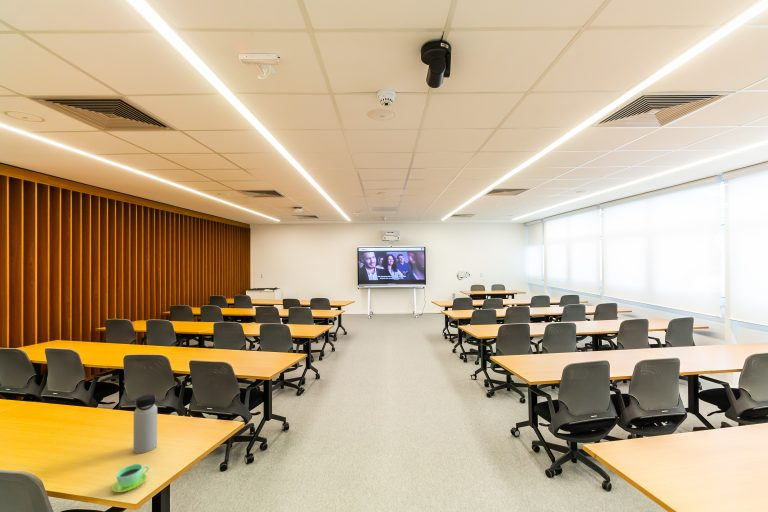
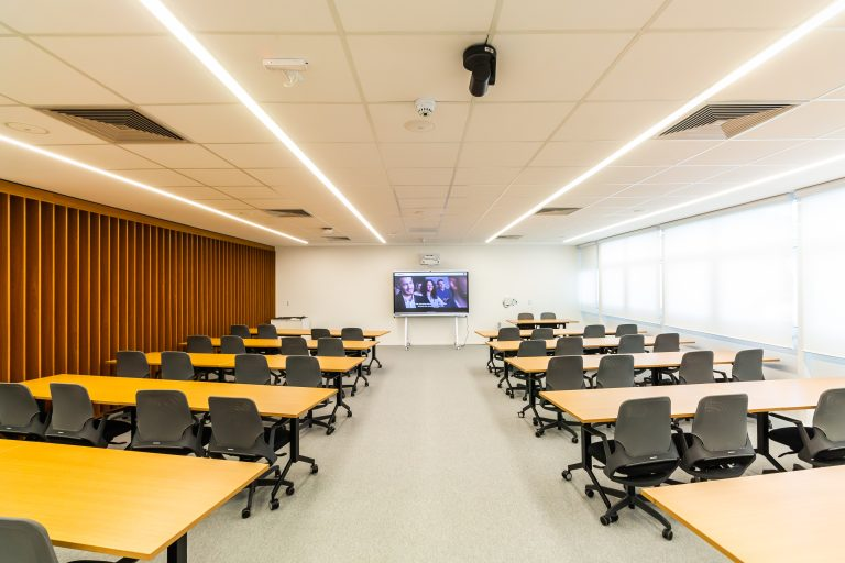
- water bottle (145, 422)
- cup (130, 477)
